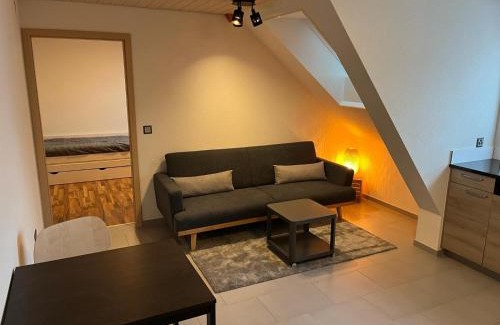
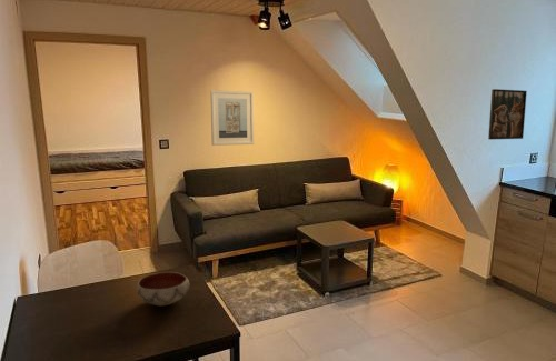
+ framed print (507, 114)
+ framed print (232, 118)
+ bowl (163, 291)
